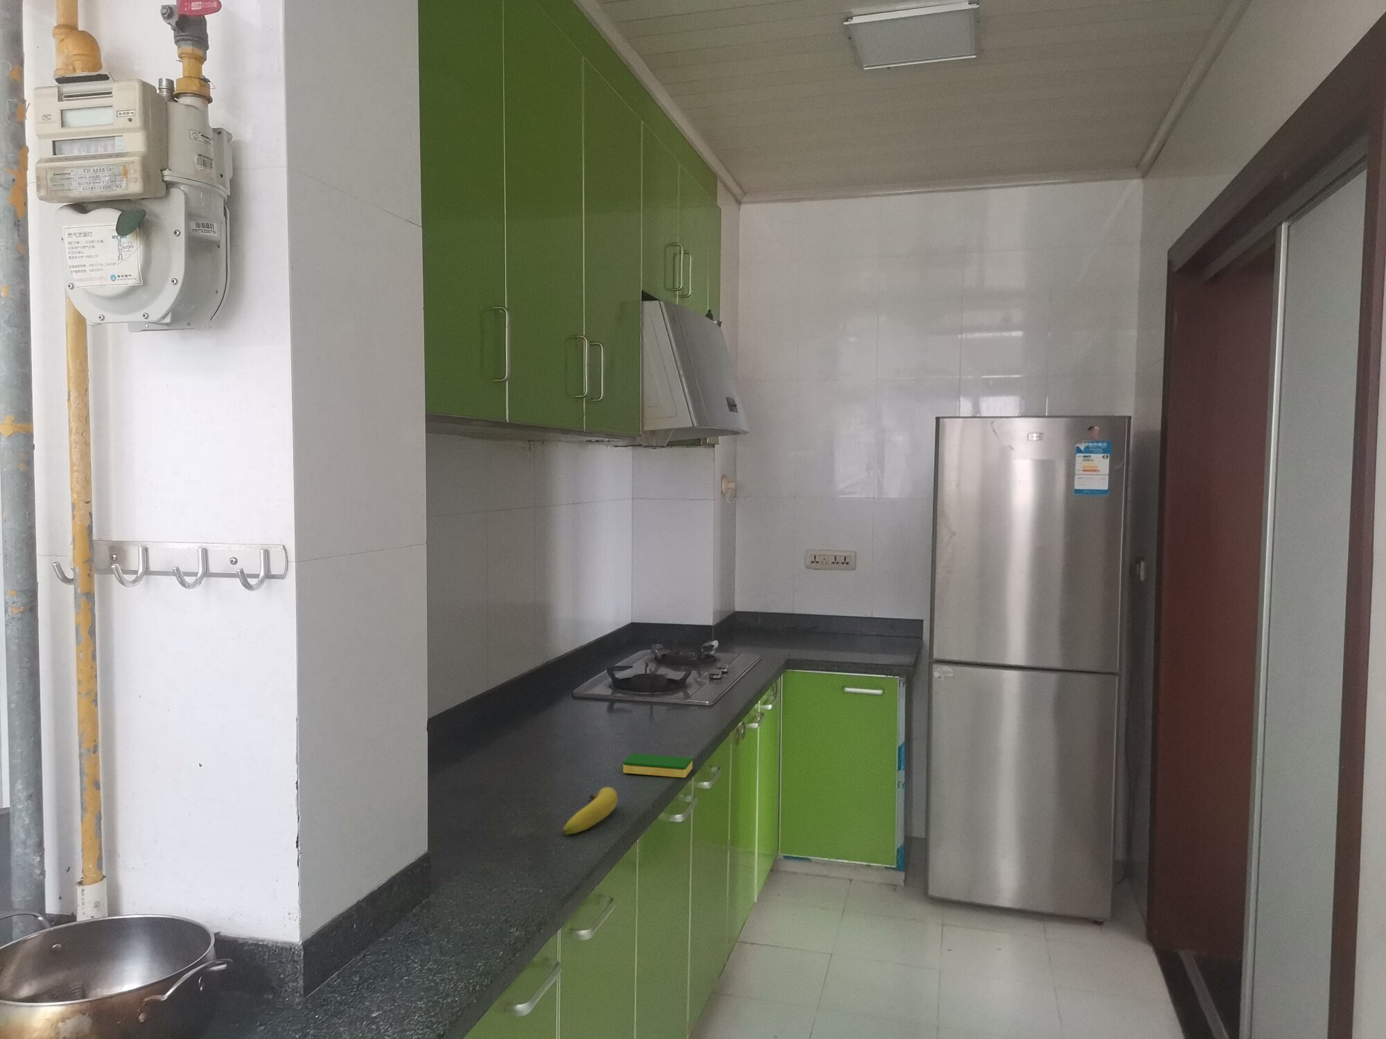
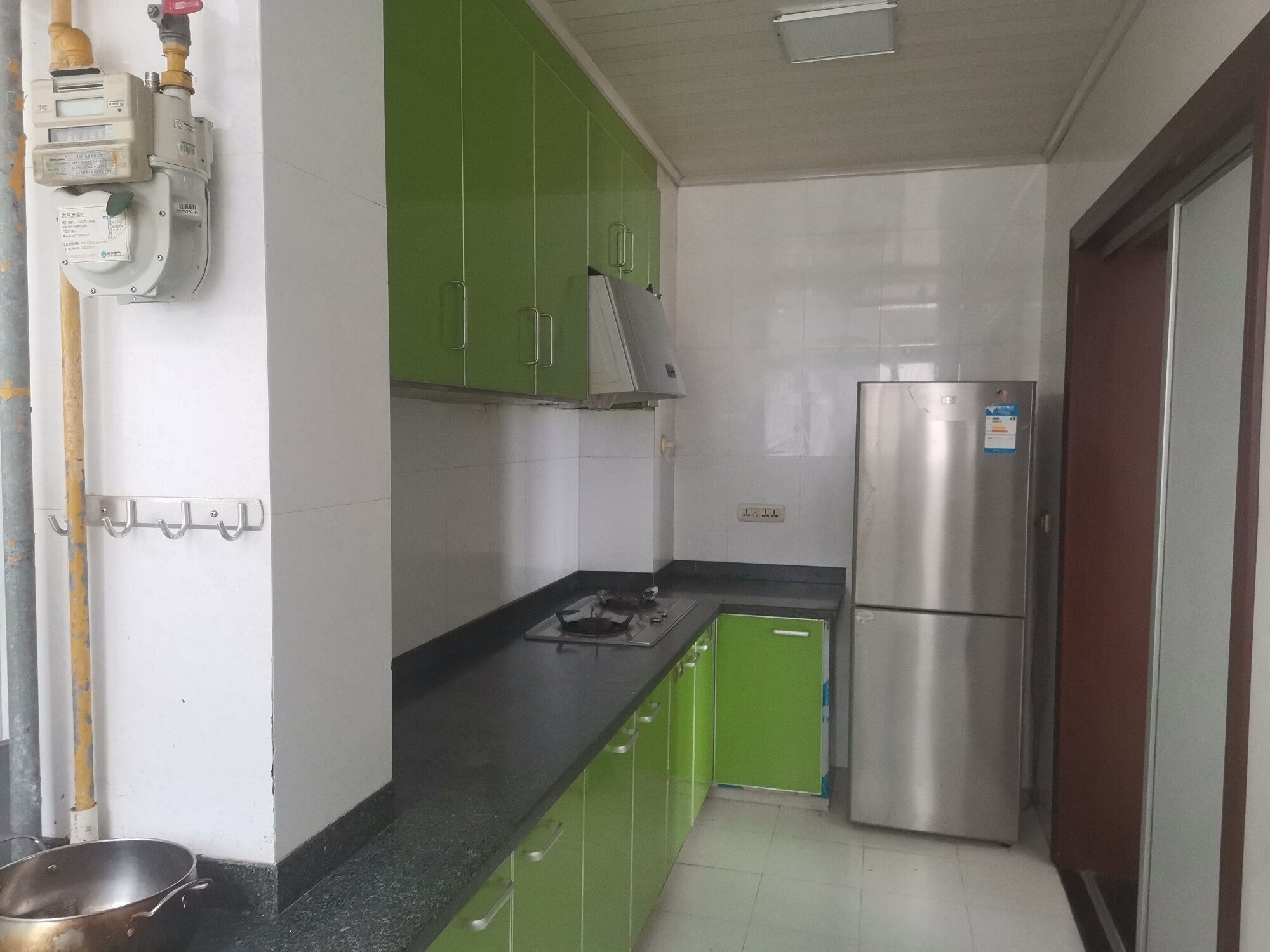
- fruit (594, 805)
- dish sponge (658, 765)
